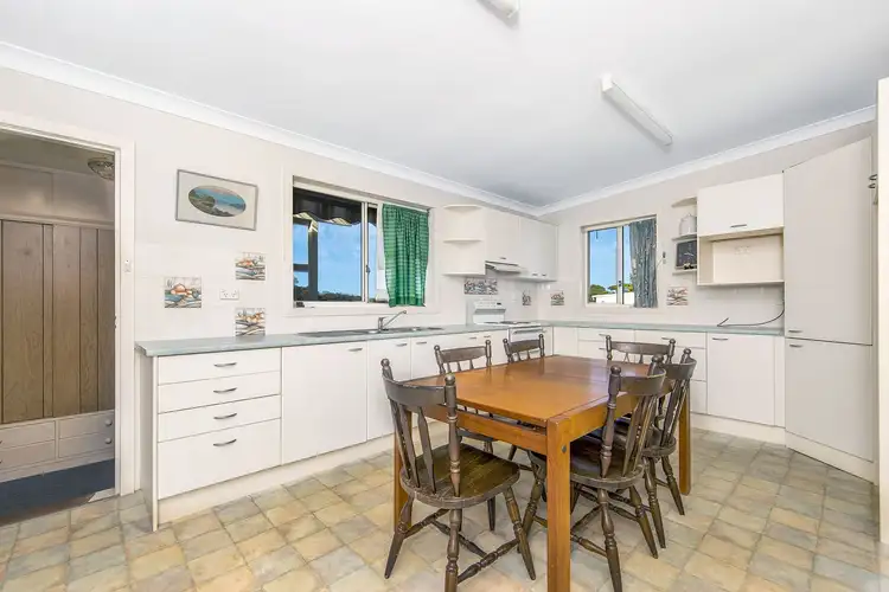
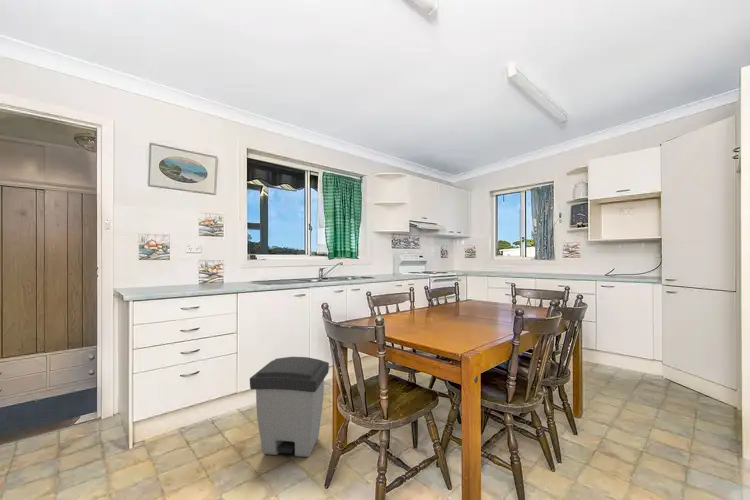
+ trash can (292, 404)
